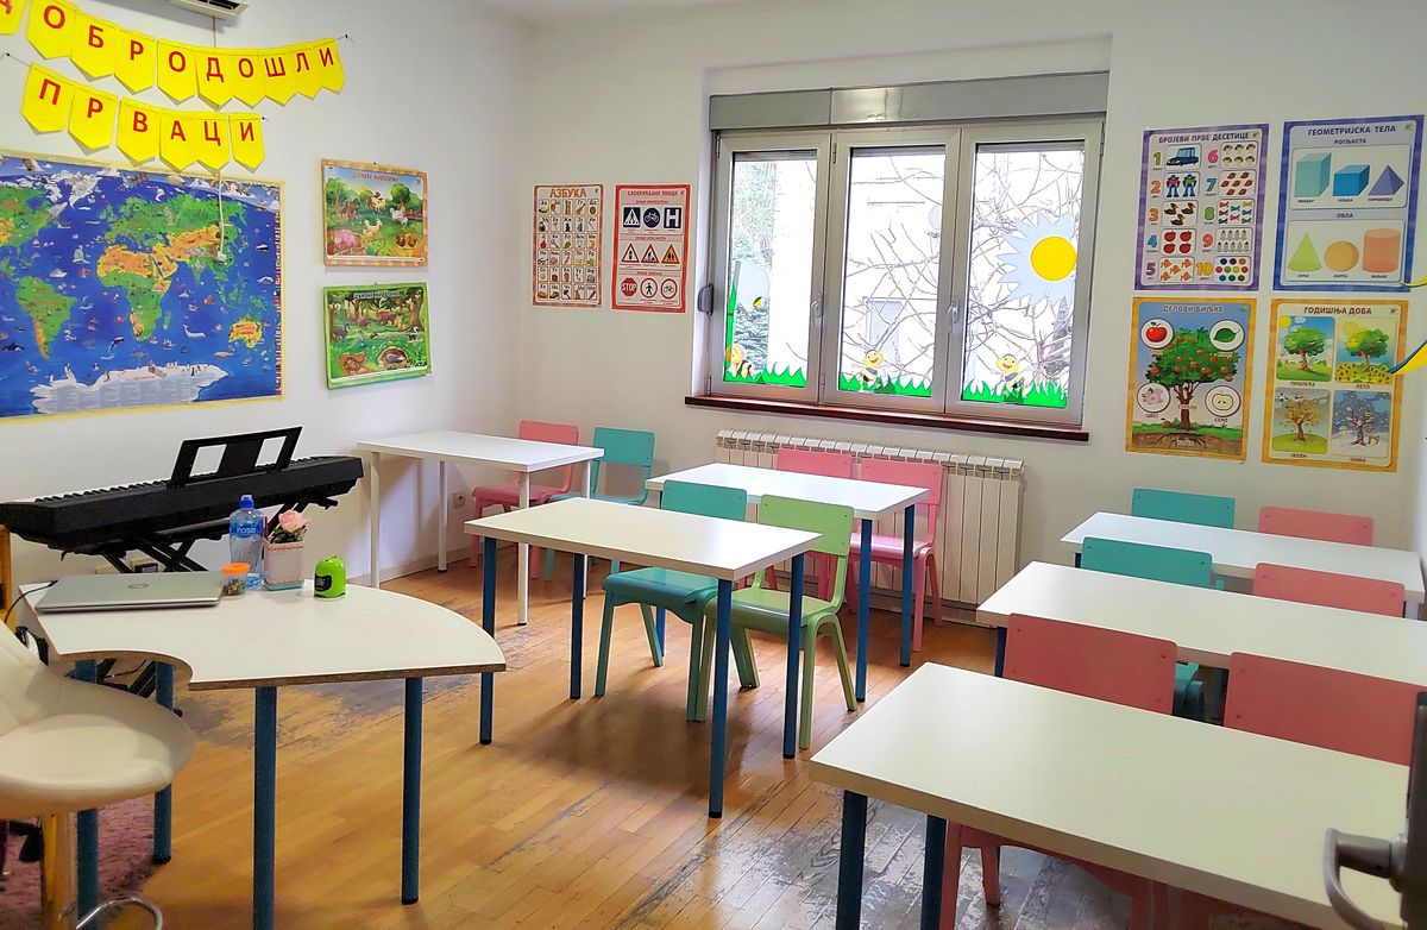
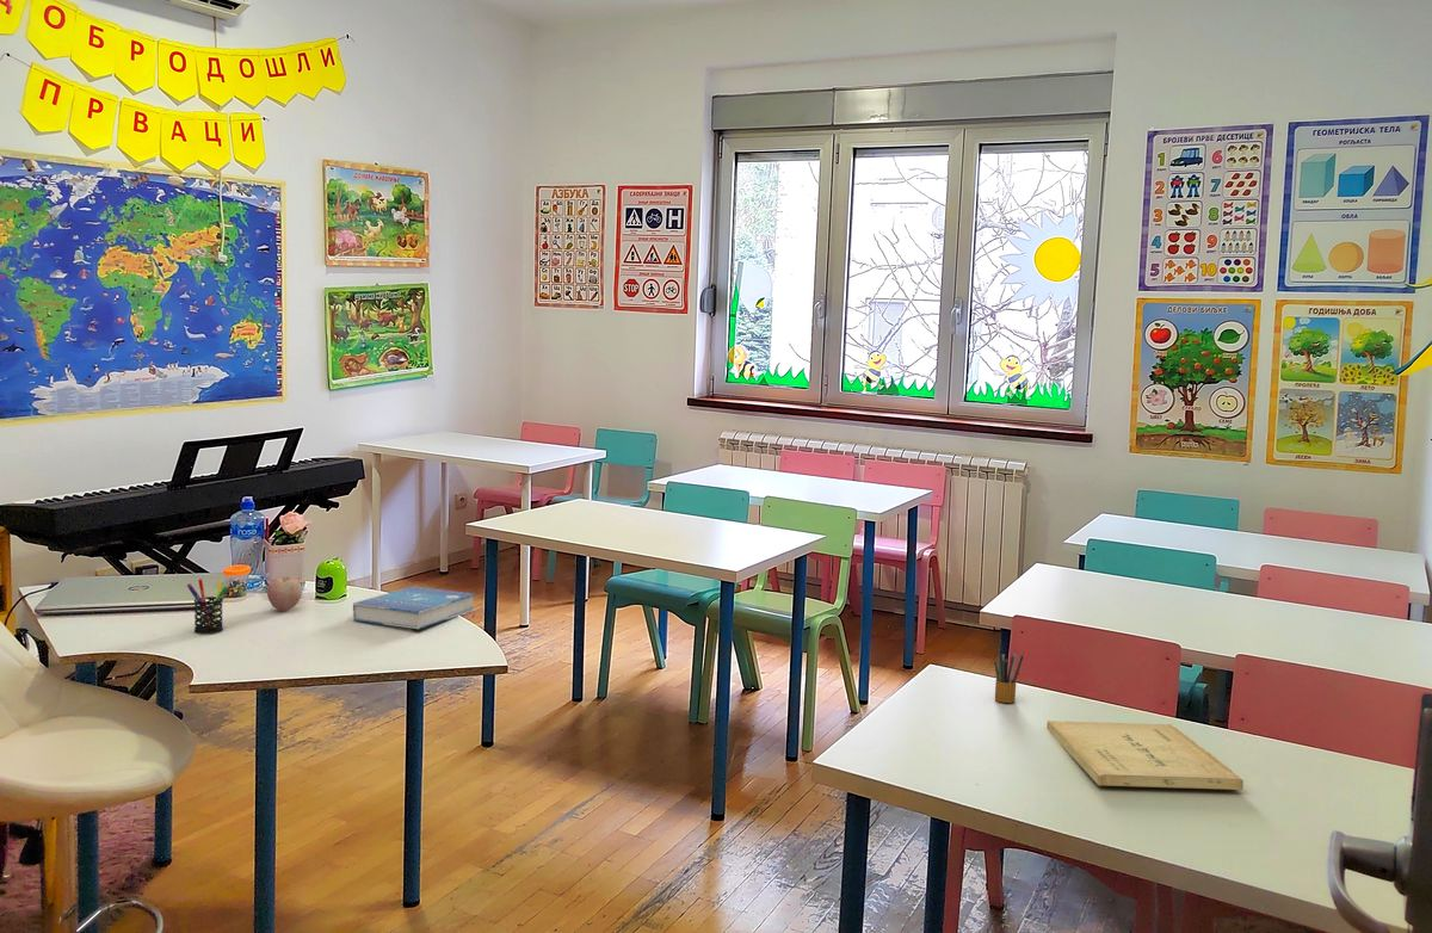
+ apple (284, 593)
+ pen holder (209, 604)
+ book (1137, 753)
+ book (415, 606)
+ pencil box (1006, 675)
